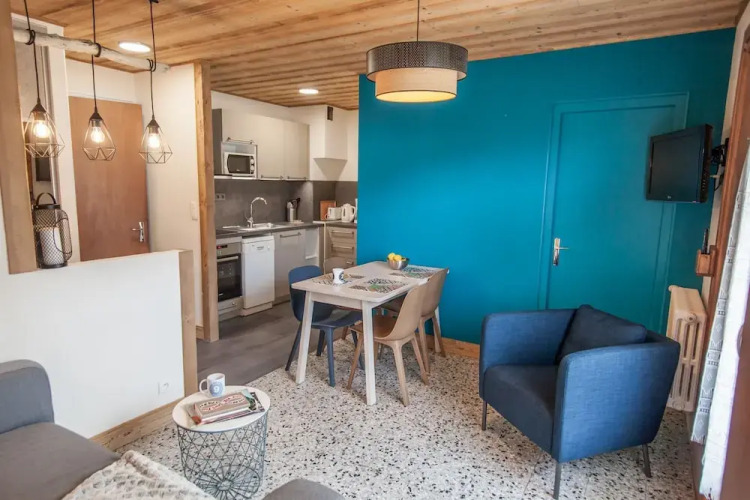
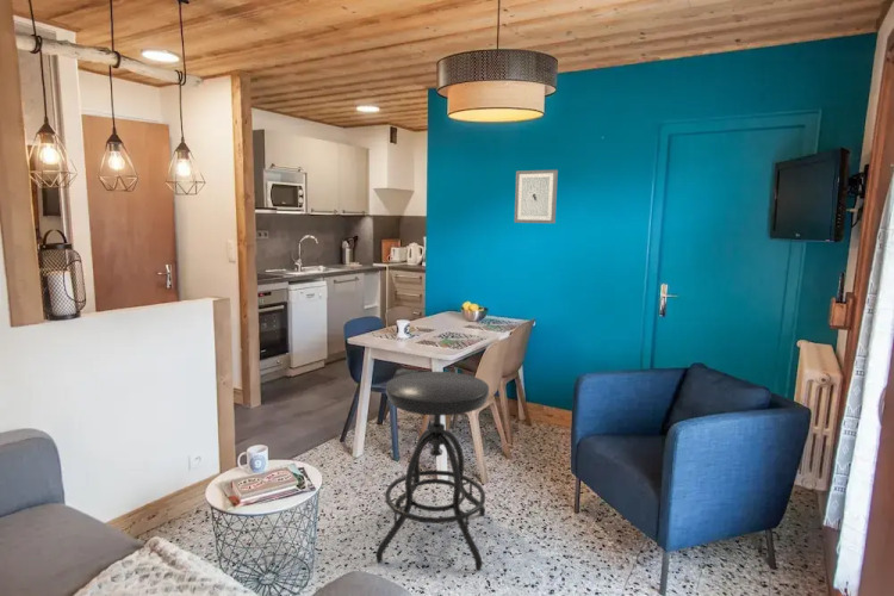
+ wall art (535, 197)
+ stool (435, 455)
